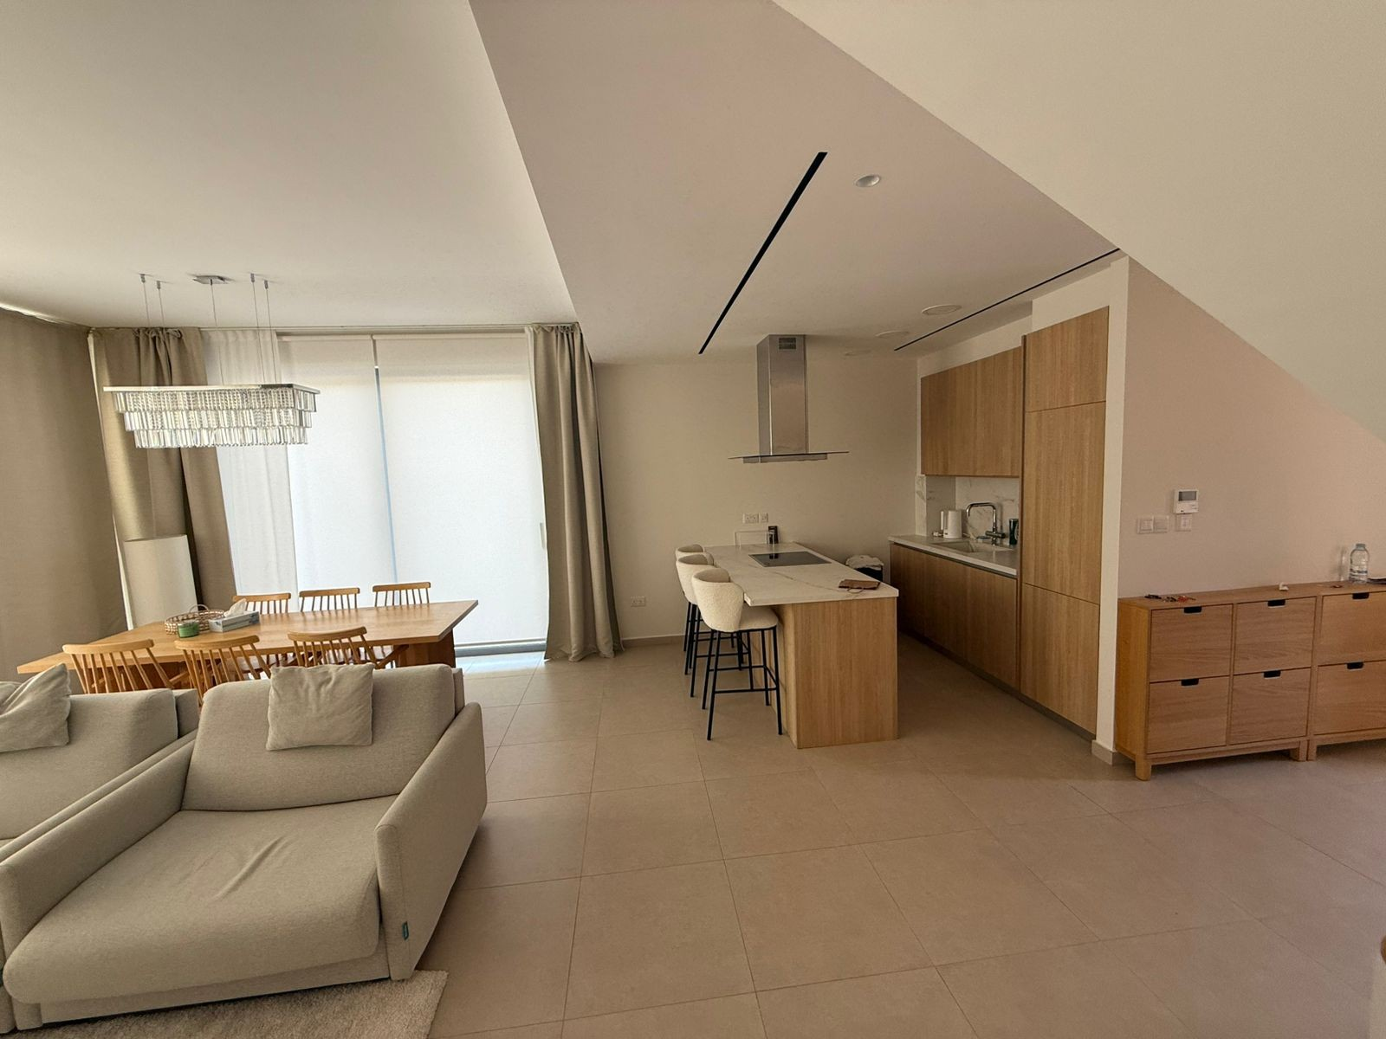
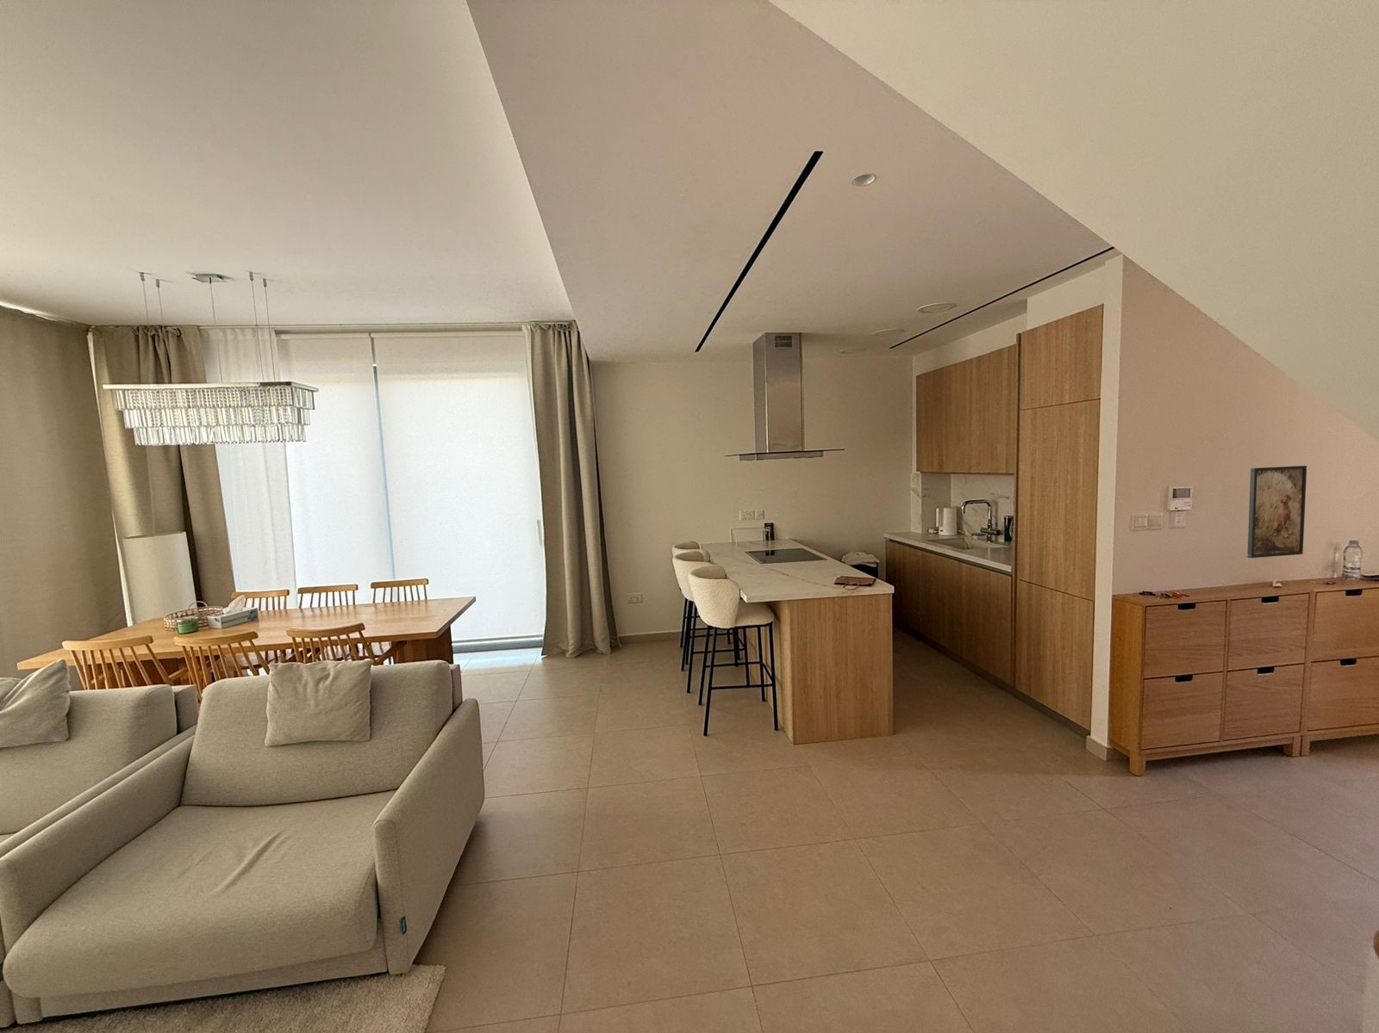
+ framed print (1277, 511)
